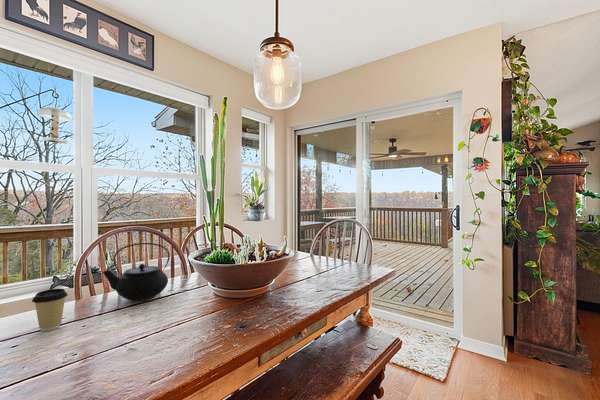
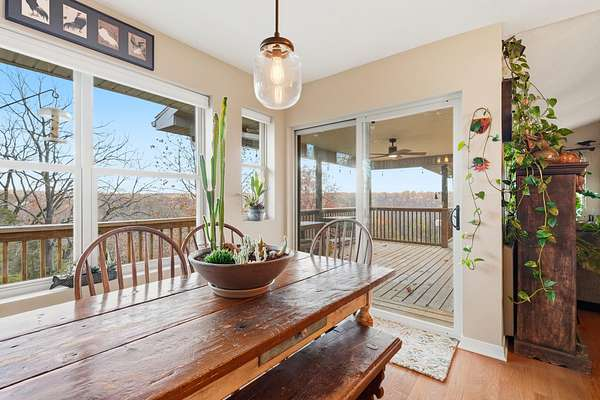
- coffee cup (50, 309)
- teapot (137, 271)
